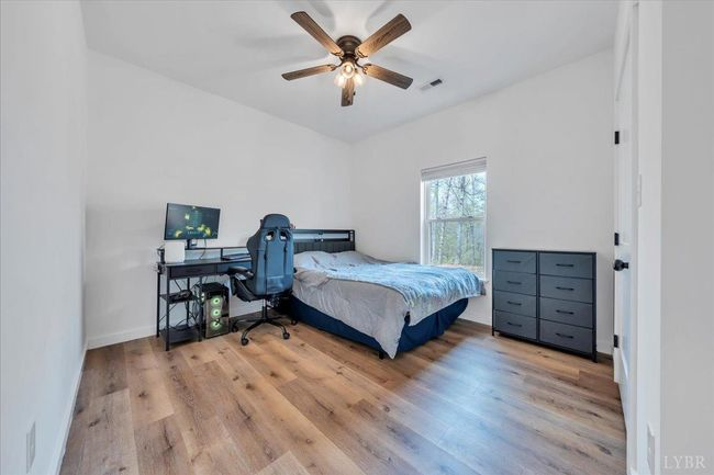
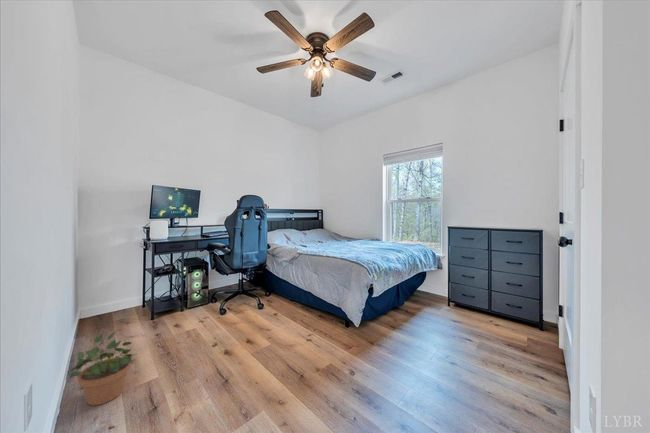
+ potted plant (103, 367)
